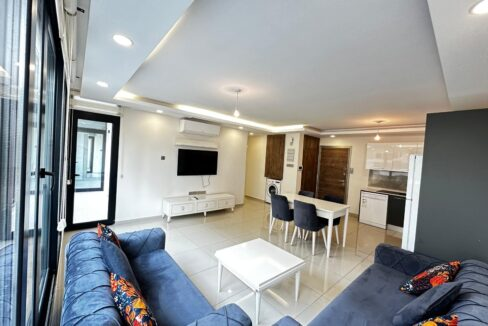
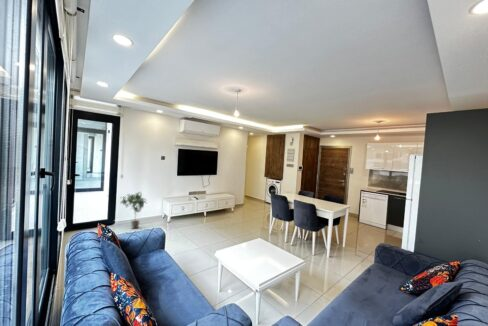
+ potted plant (134, 210)
